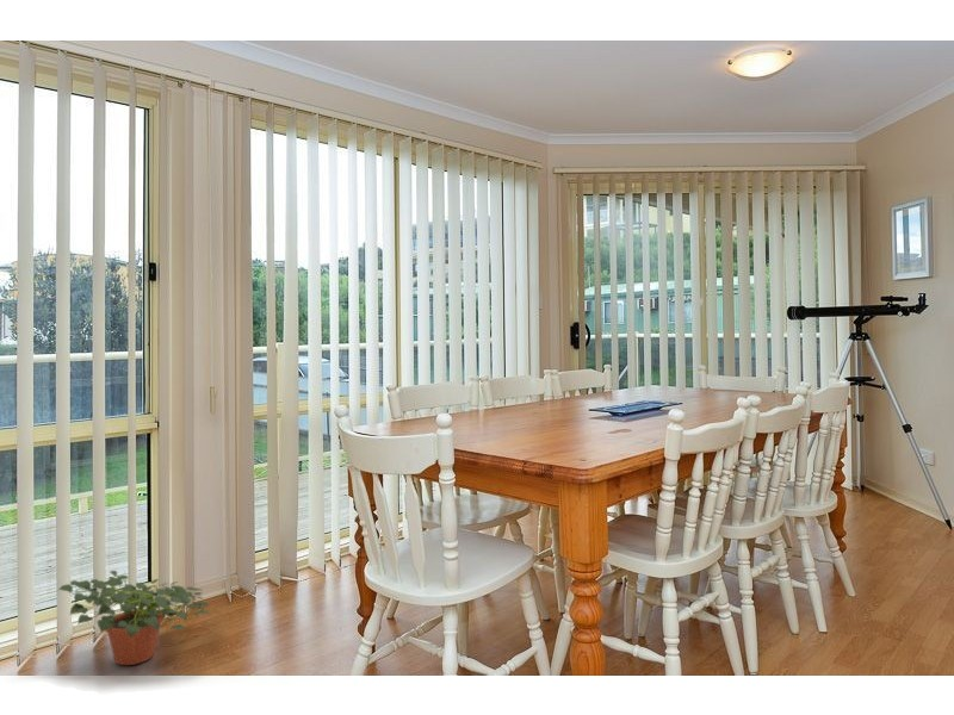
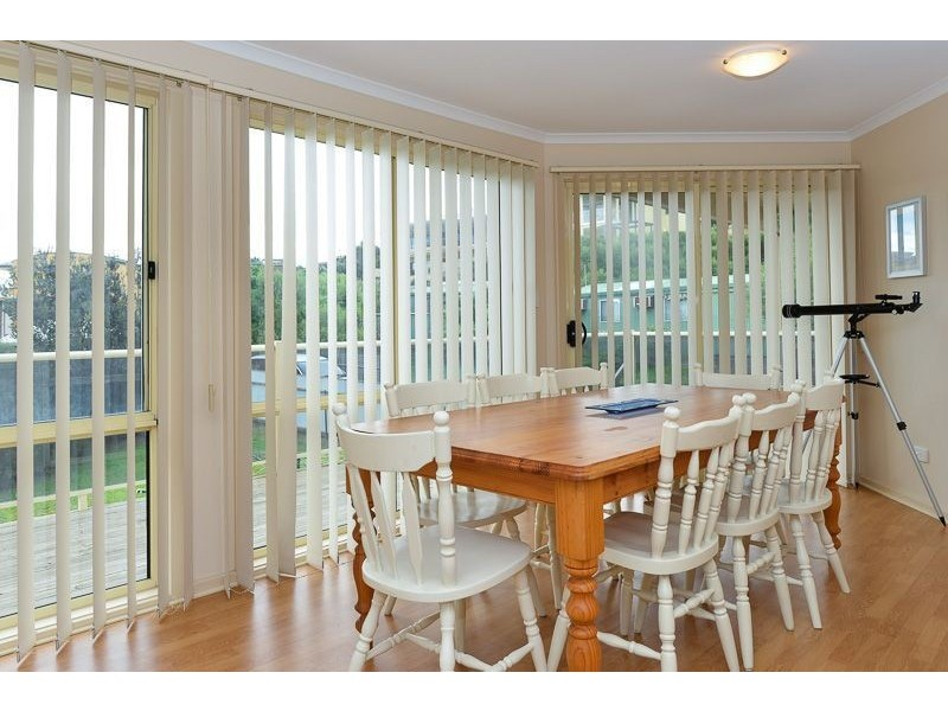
- potted plant (143, 614)
